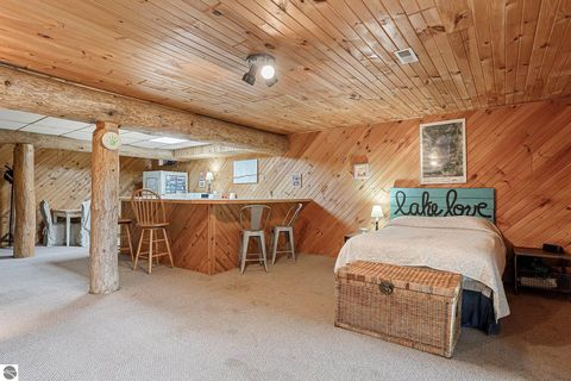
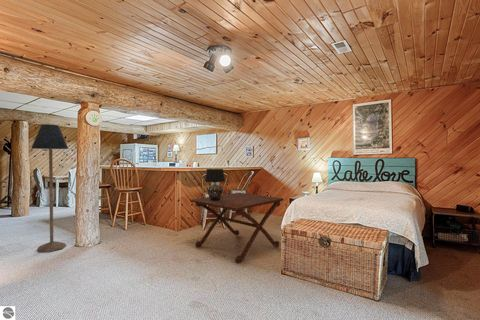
+ floor lamp (50, 186)
+ table lamp (215, 184)
+ side table (237, 222)
